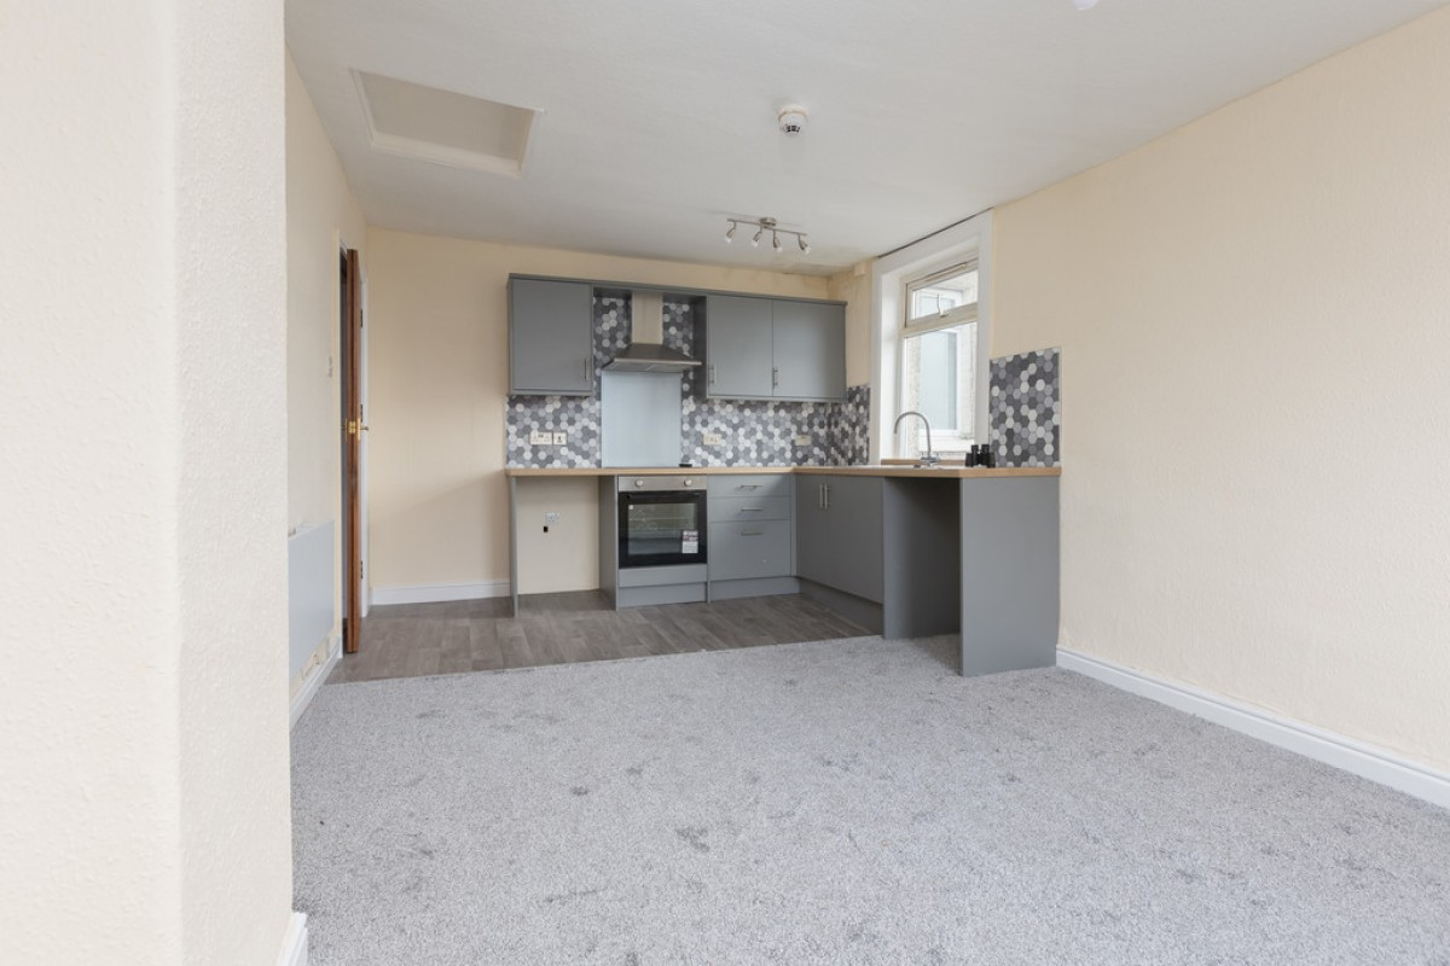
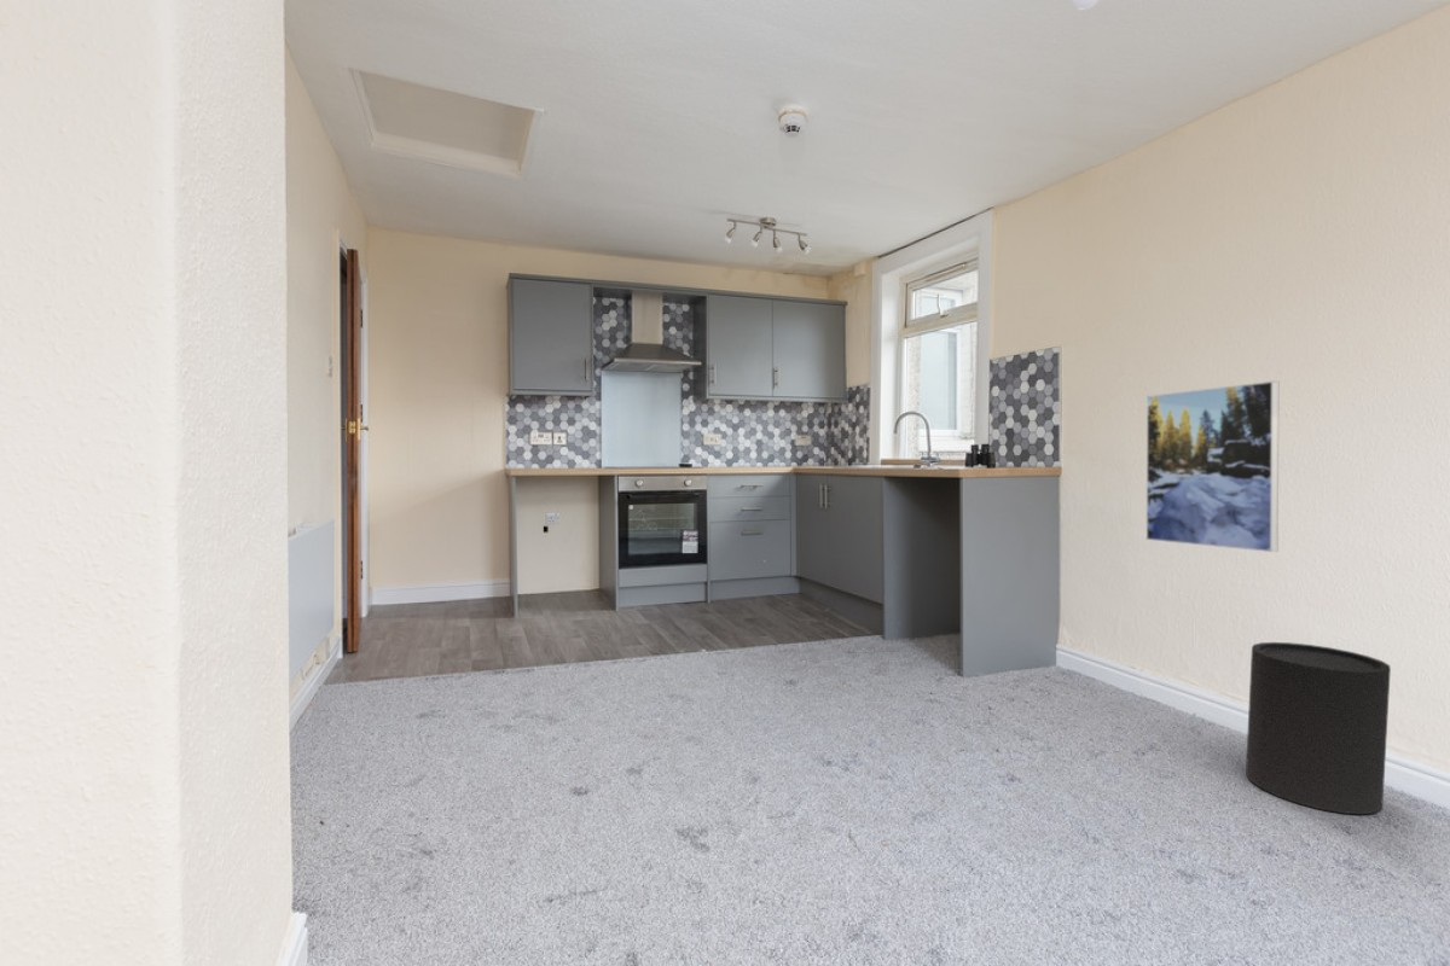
+ trash can (1313, 722)
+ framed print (1206, 467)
